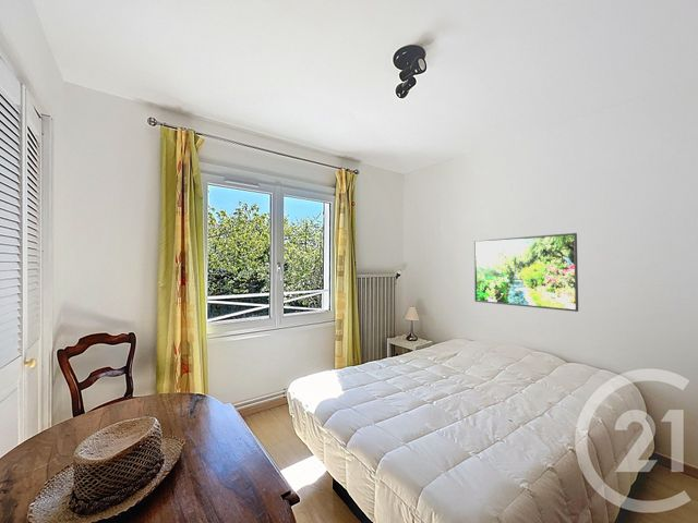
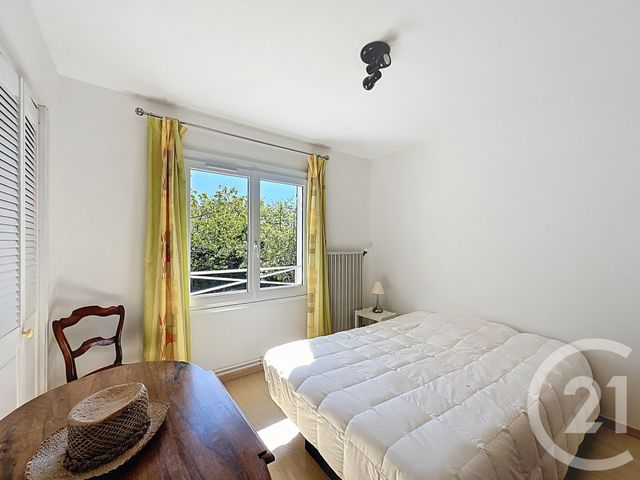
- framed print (519, 271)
